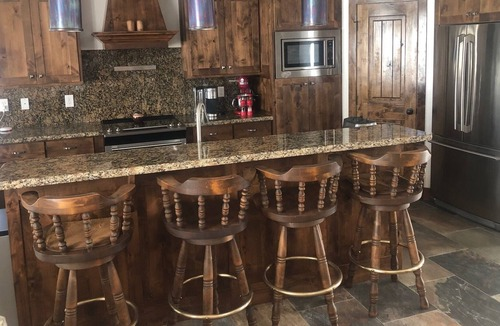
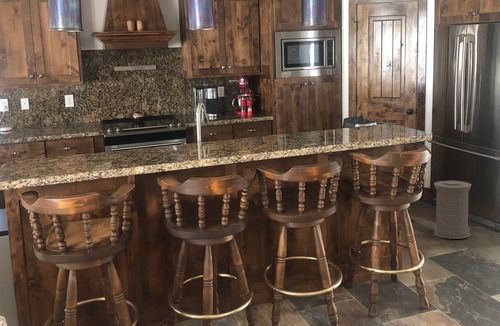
+ trash can (451, 208)
